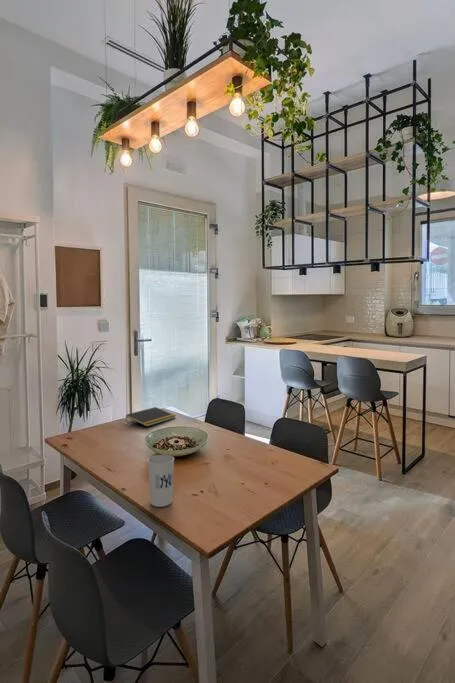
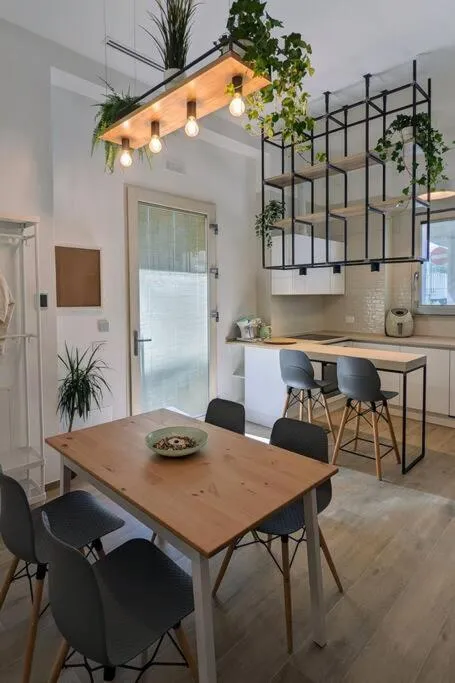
- notepad (151, 416)
- cup (161, 480)
